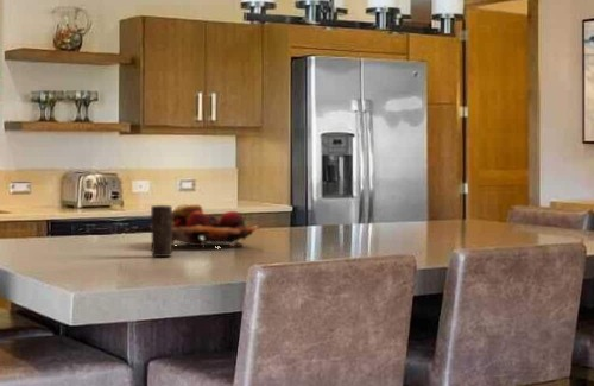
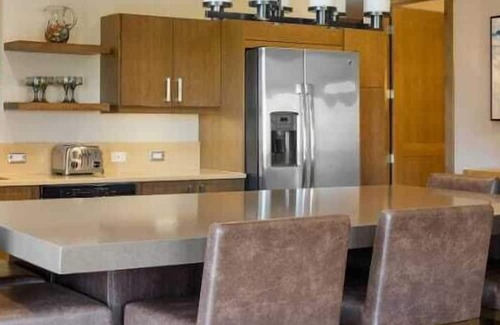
- fruit basket (201, 224)
- candle (162, 230)
